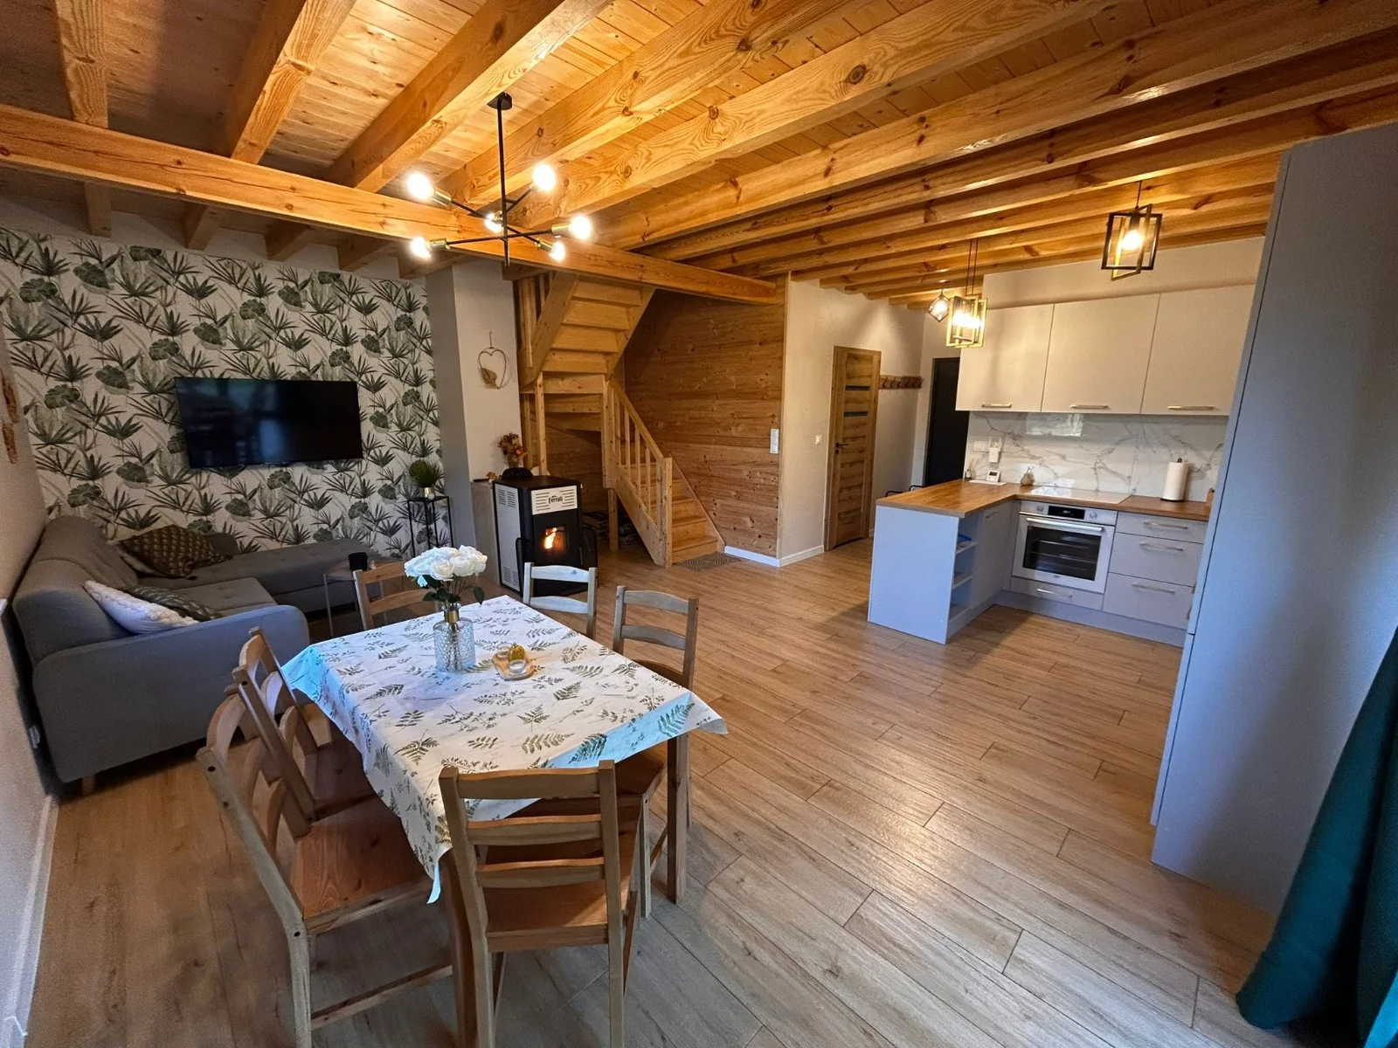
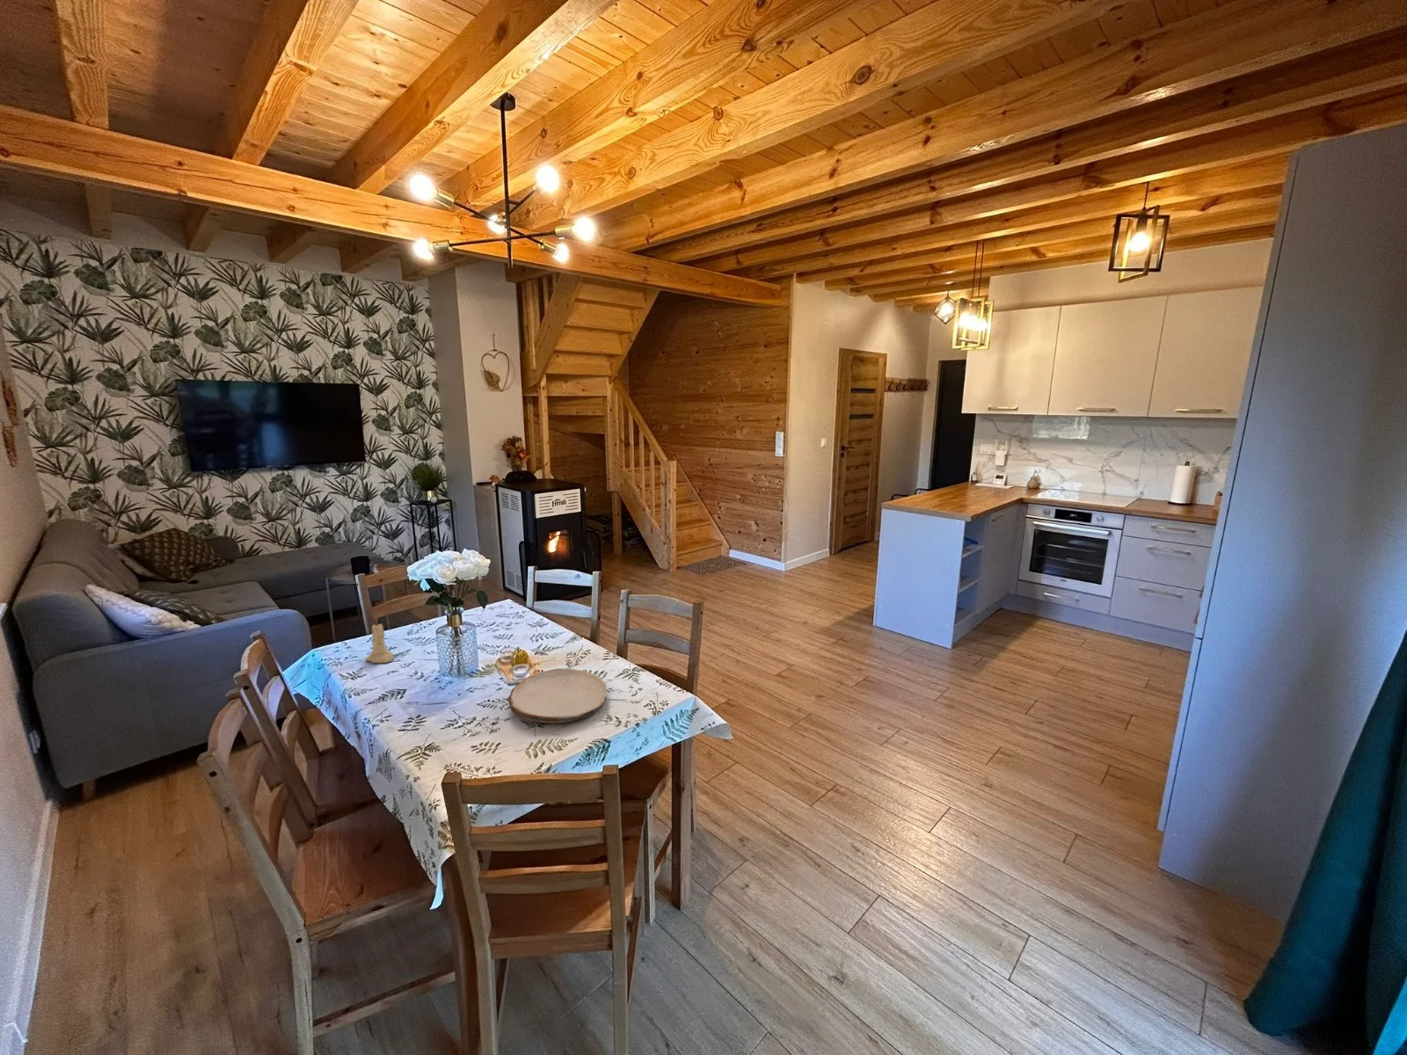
+ candle (378, 637)
+ plate (559, 696)
